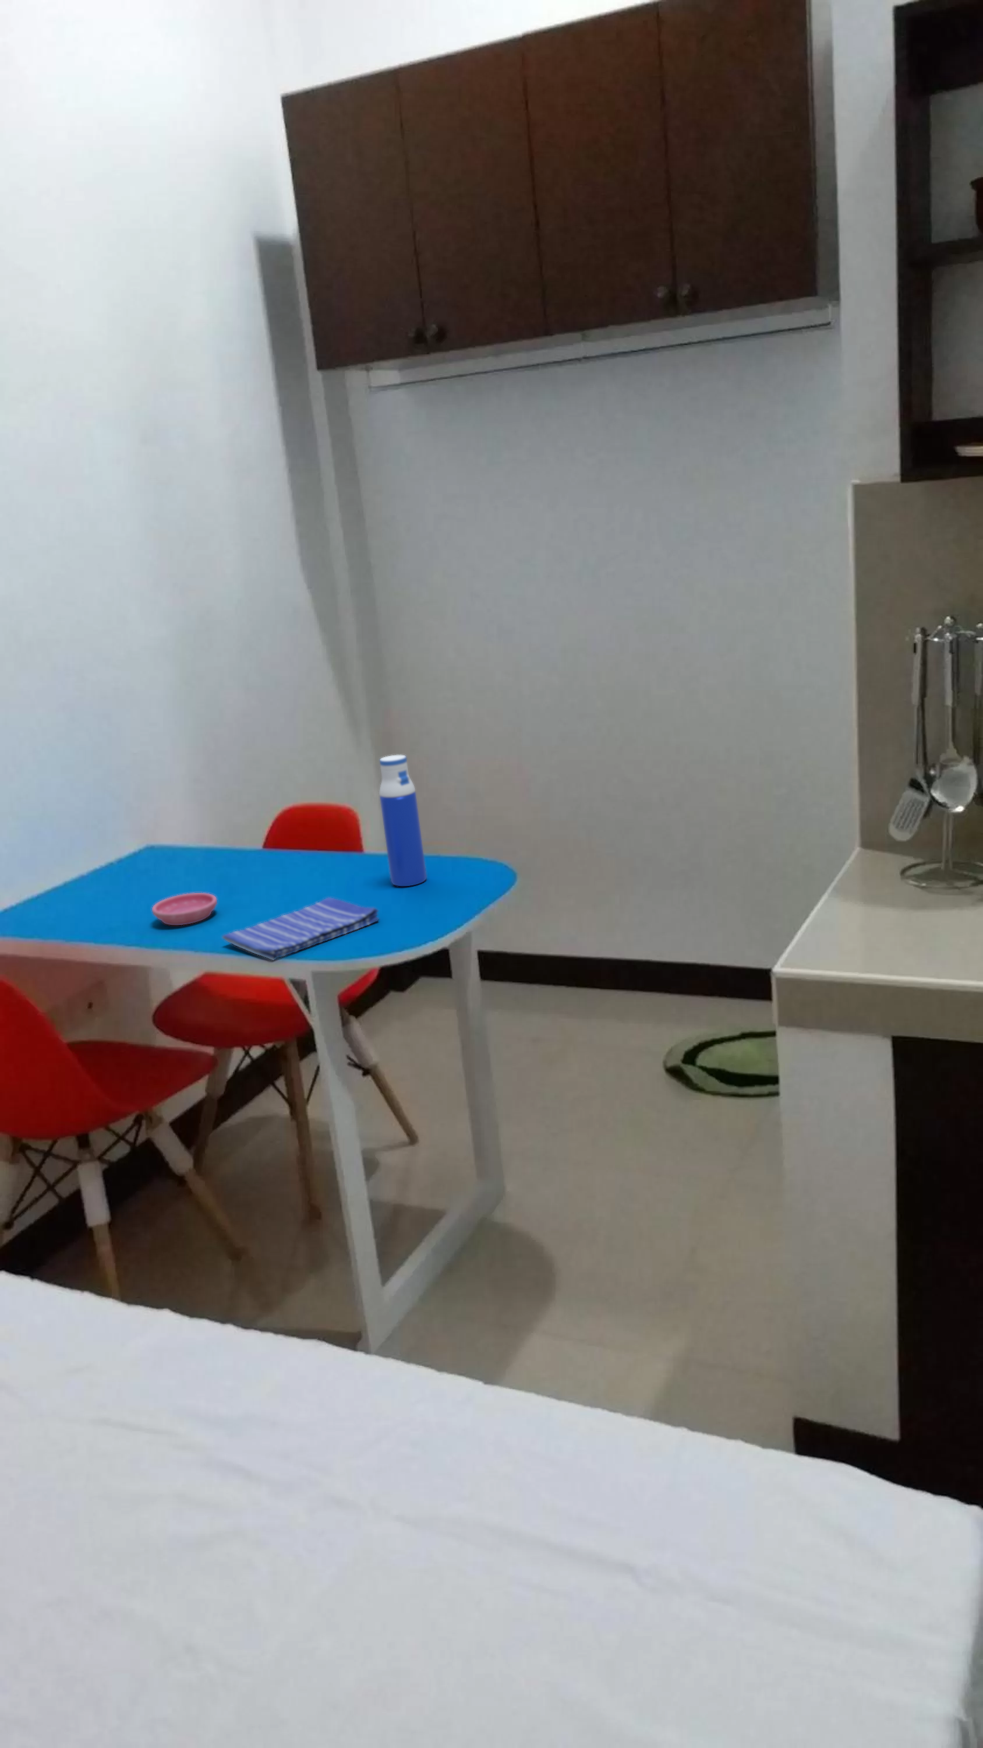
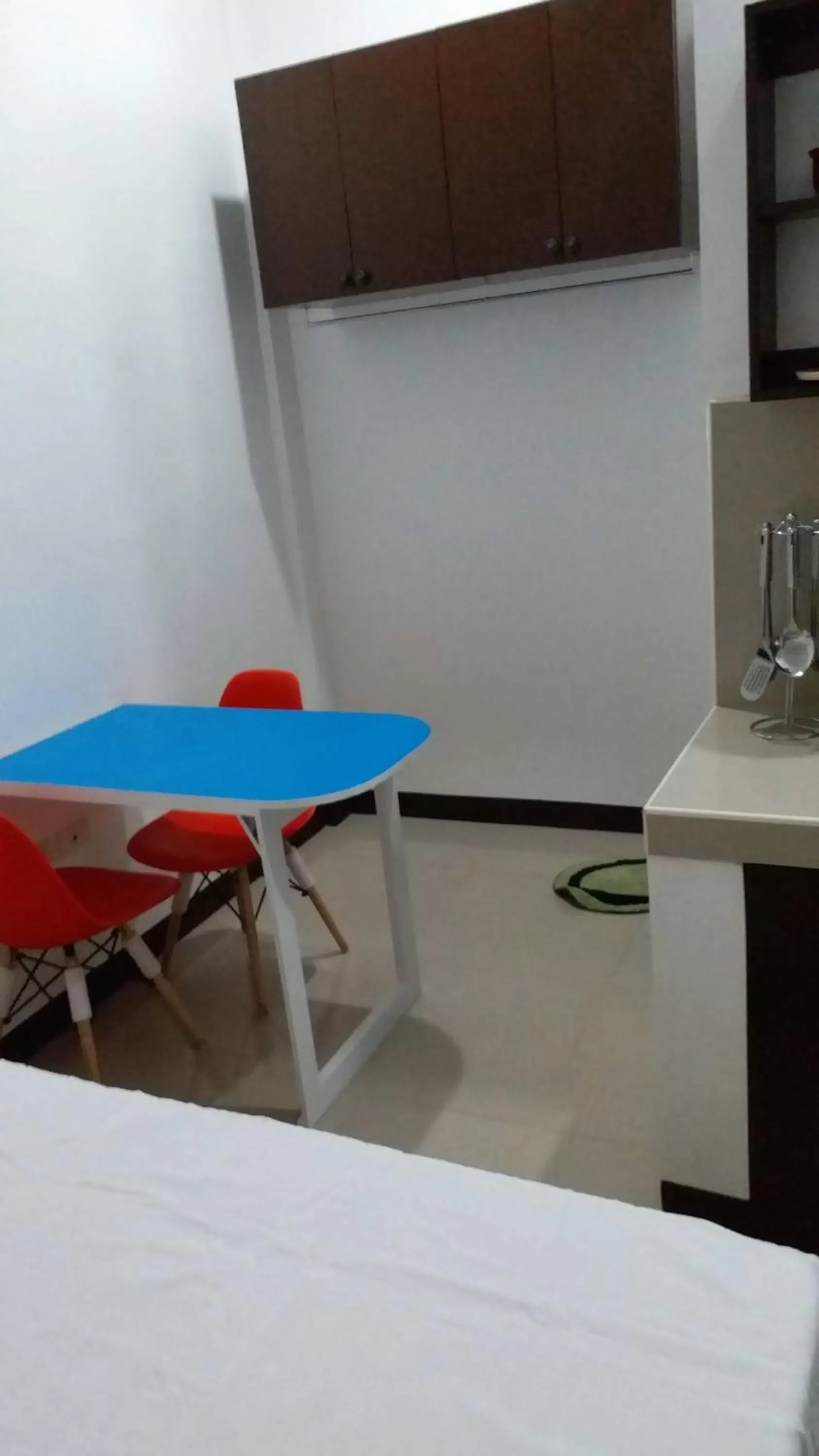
- dish towel (302, 924)
- saucer (185, 910)
- water bottle (401, 820)
